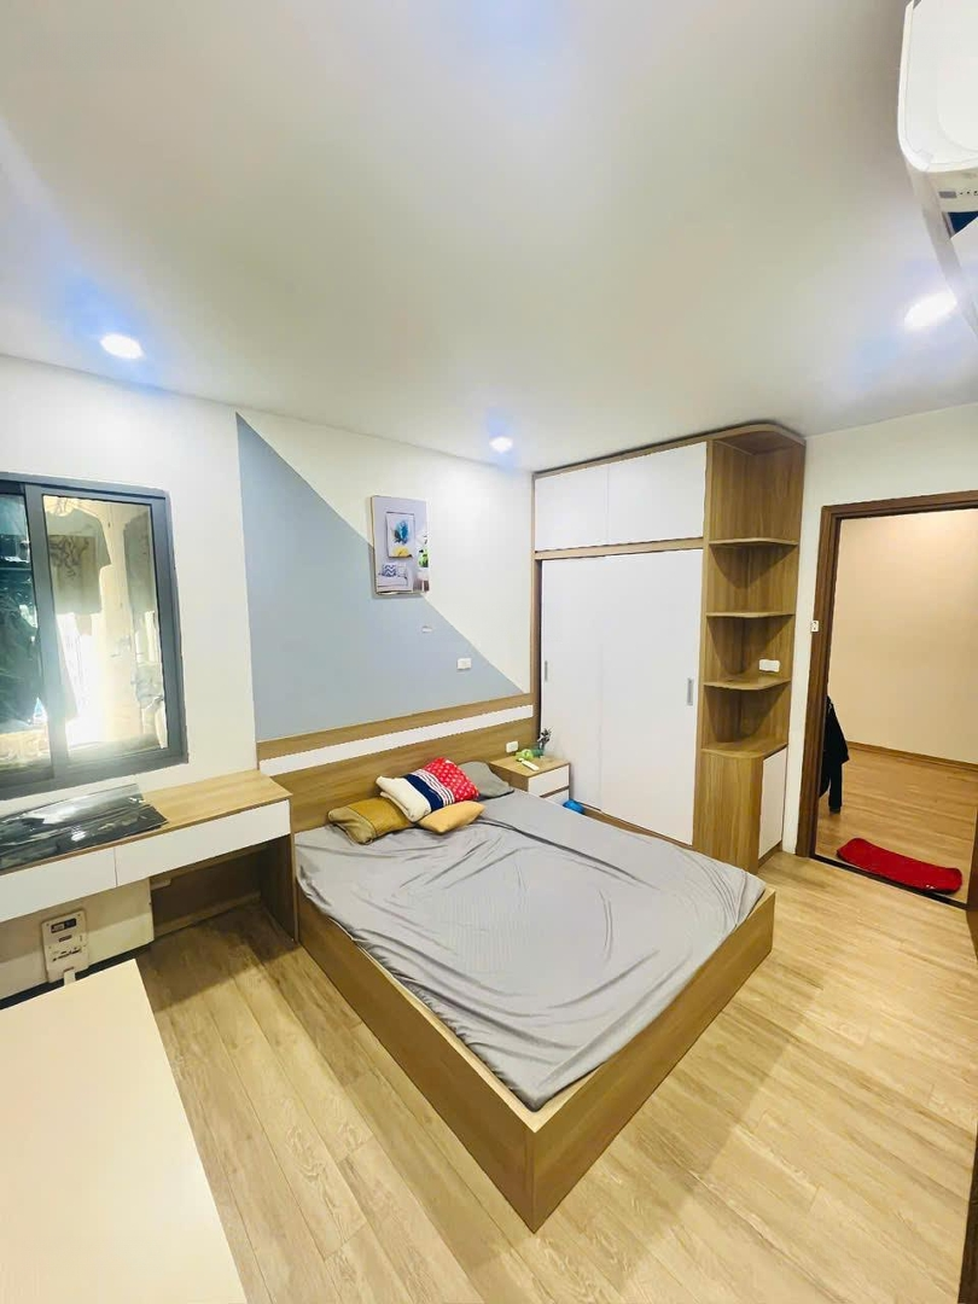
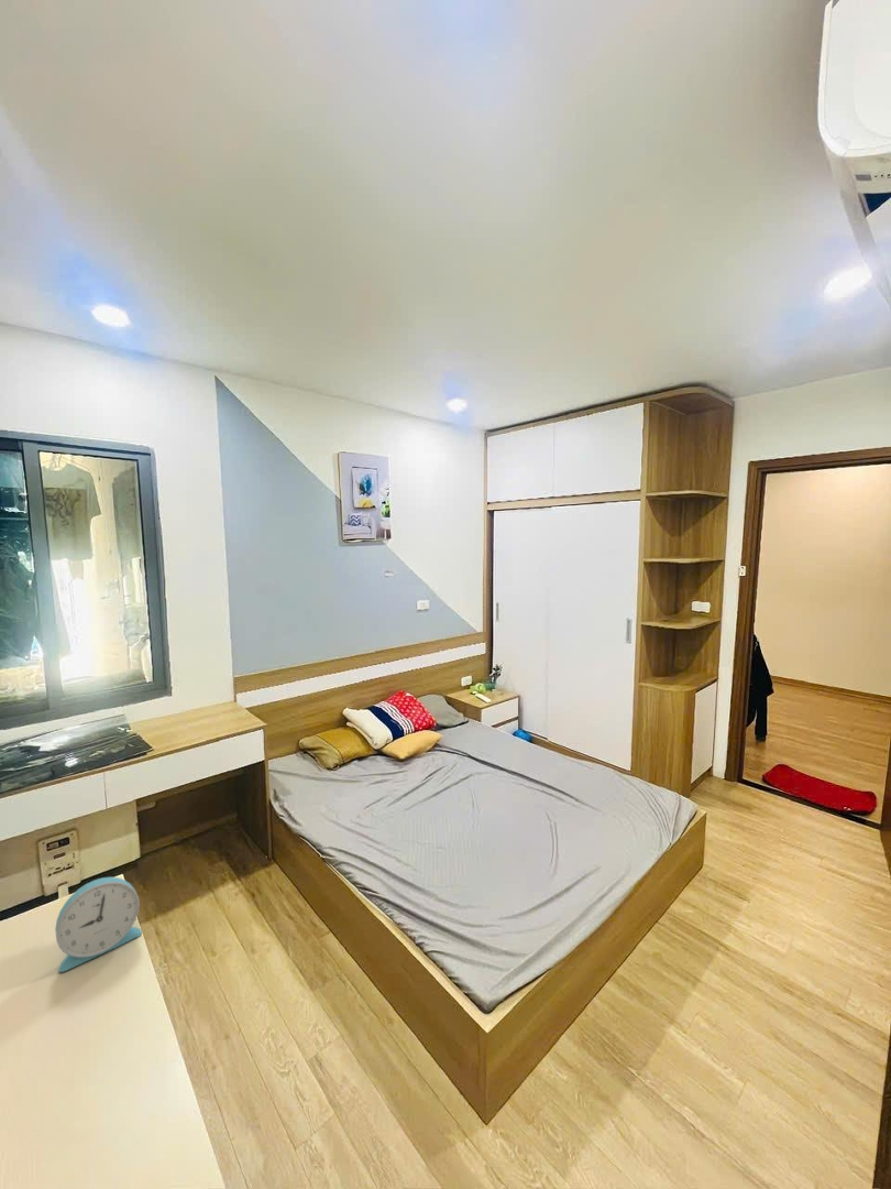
+ alarm clock (97, 912)
